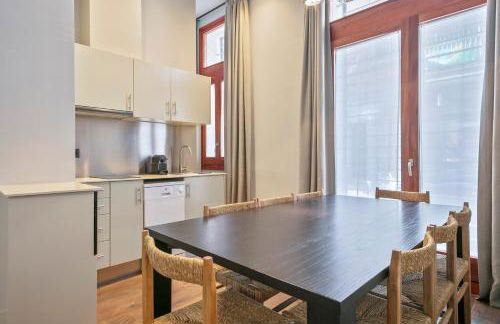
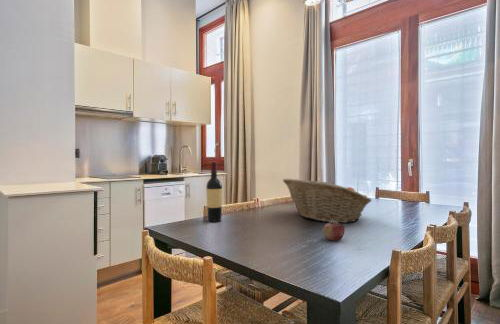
+ wine bottle (214, 191)
+ fruit basket (324, 197)
+ apple (333, 229)
